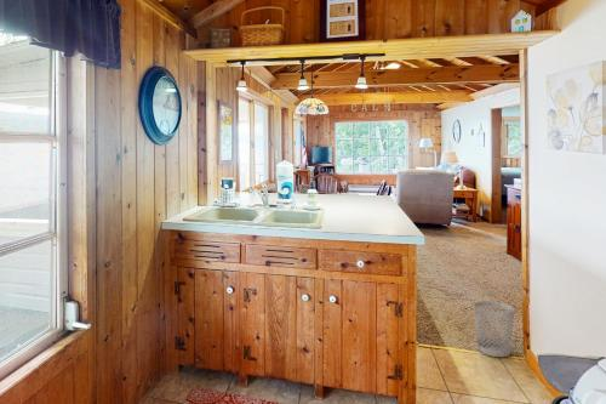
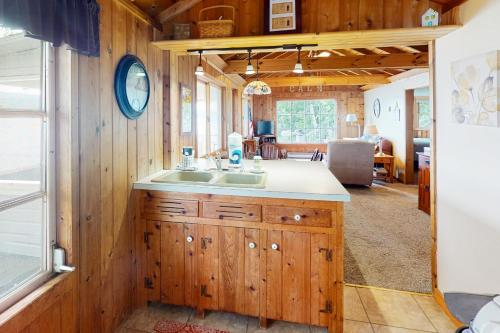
- wastebasket (493, 328)
